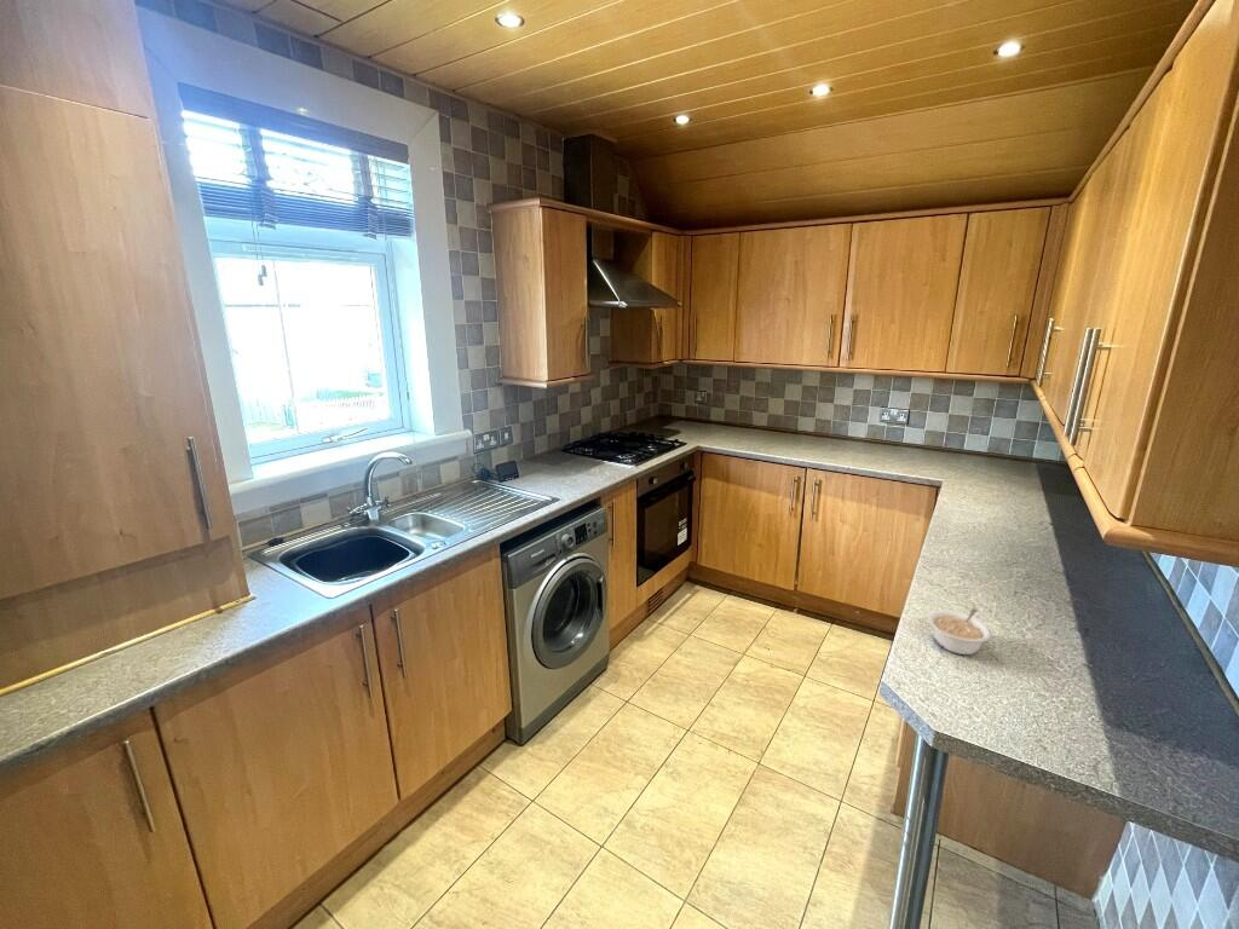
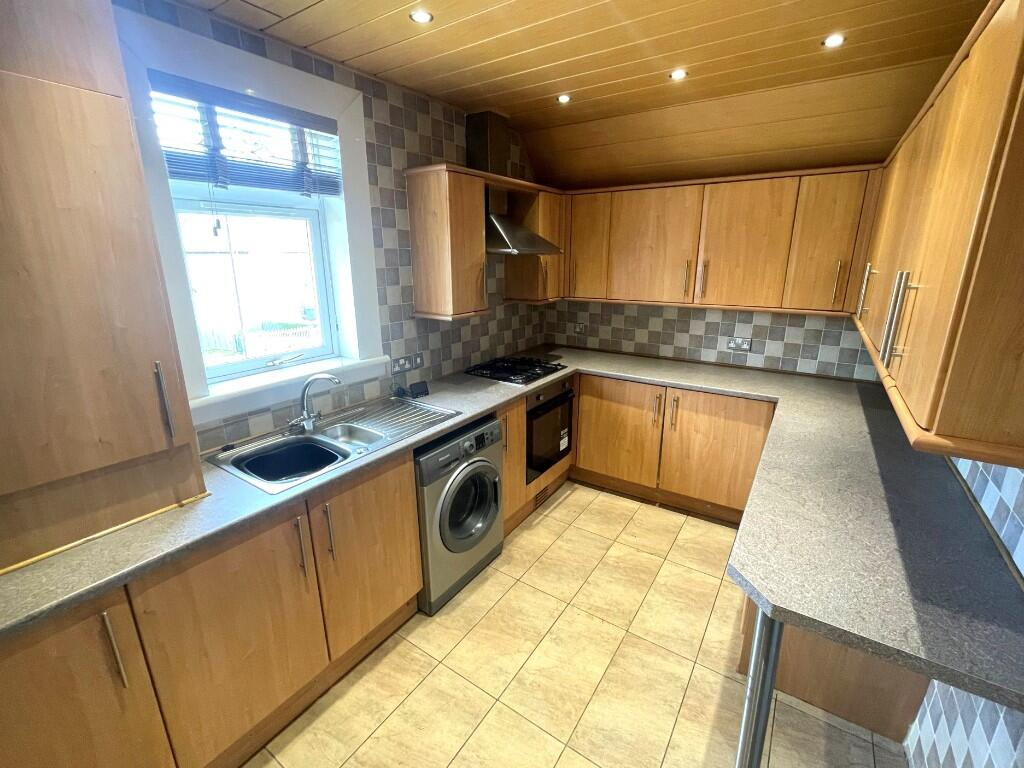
- legume (957, 630)
